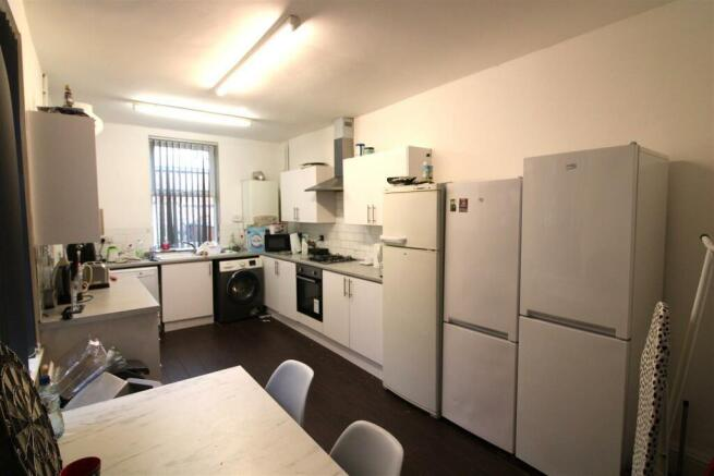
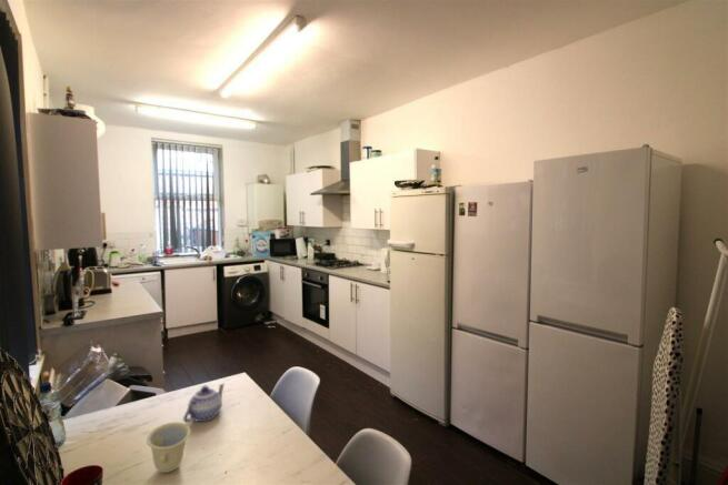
+ teapot (206, 401)
+ cup (169, 451)
